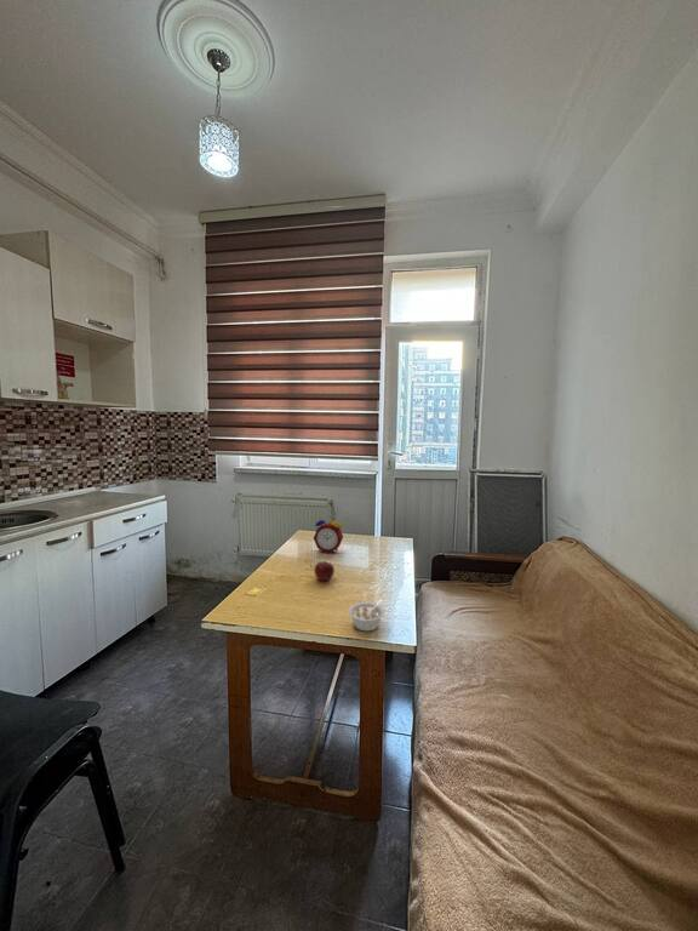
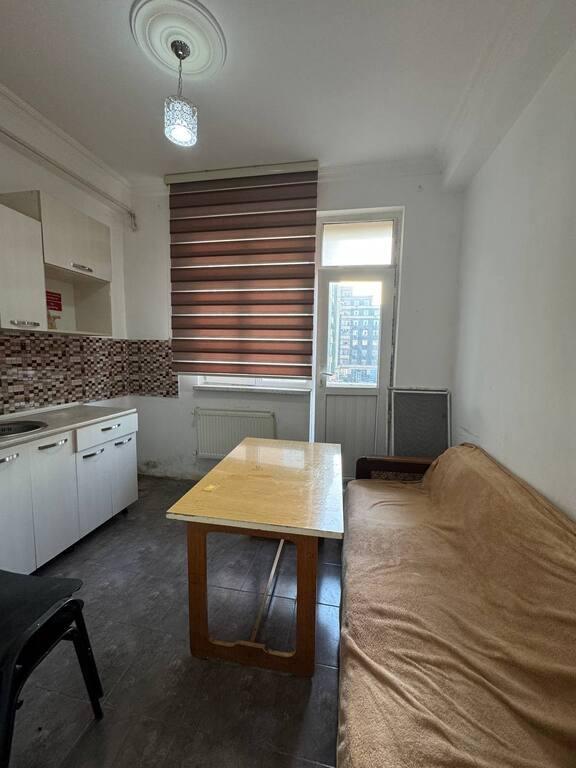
- alarm clock (328, 532)
- fruit (324, 570)
- legume (366, 615)
